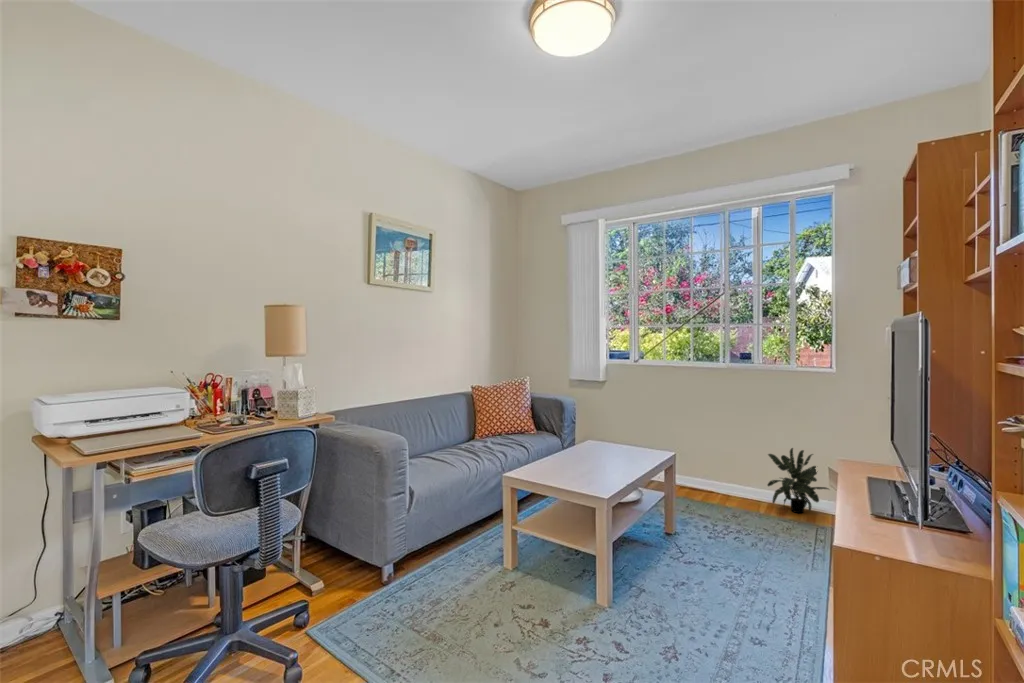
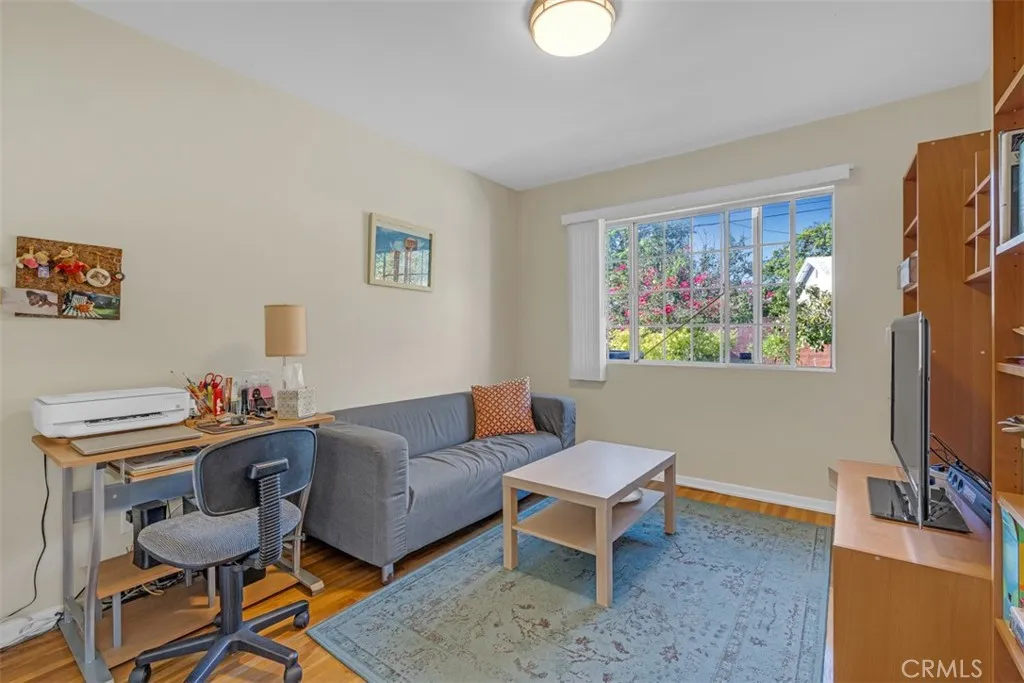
- potted plant (796, 481)
